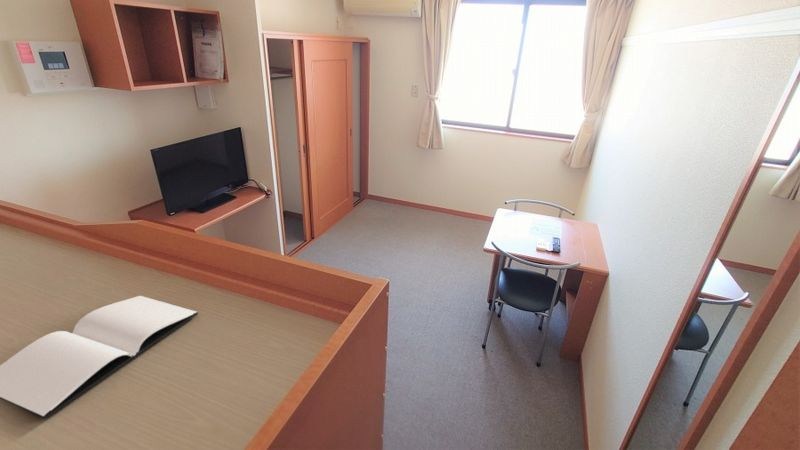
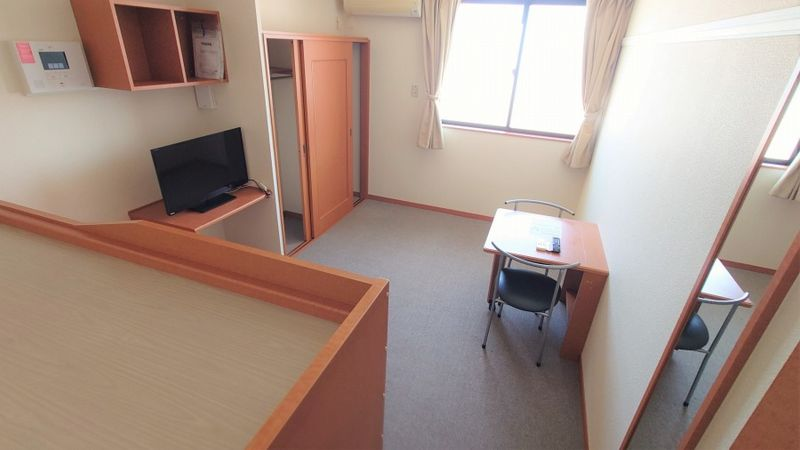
- book (102, 340)
